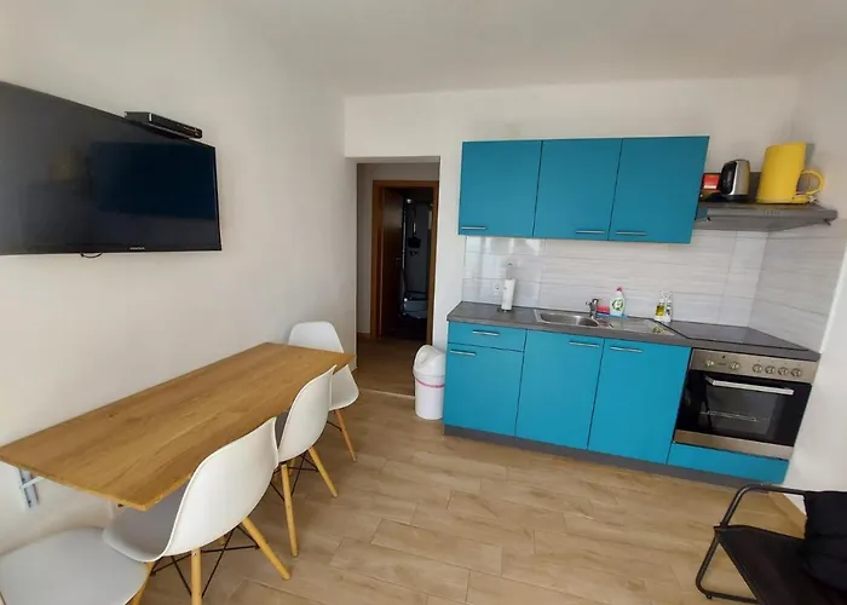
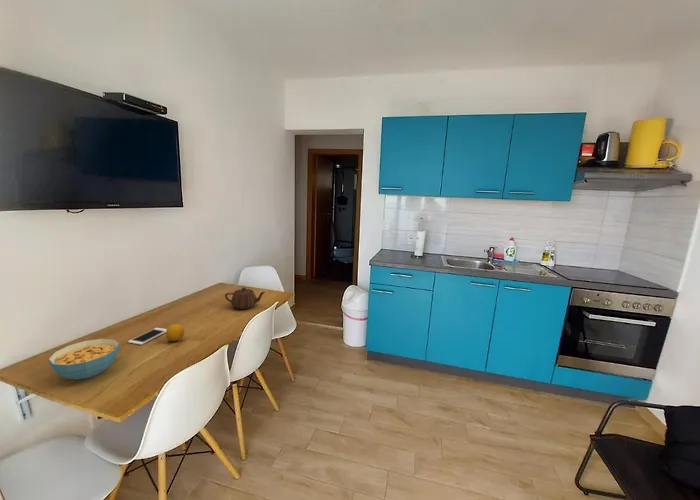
+ teapot (245, 297)
+ cereal bowl (87, 362)
+ fruit (175, 332)
+ cell phone (149, 335)
